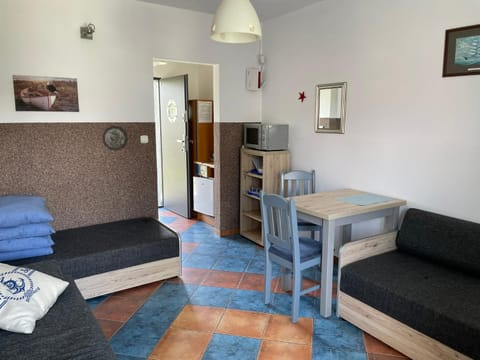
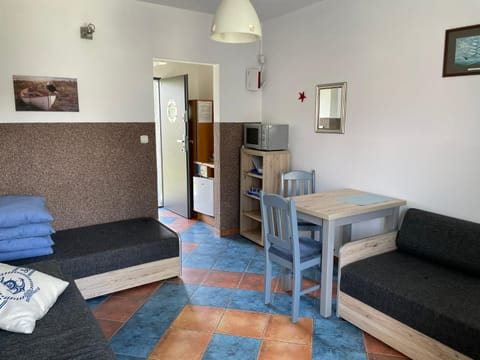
- decorative plate (115, 138)
